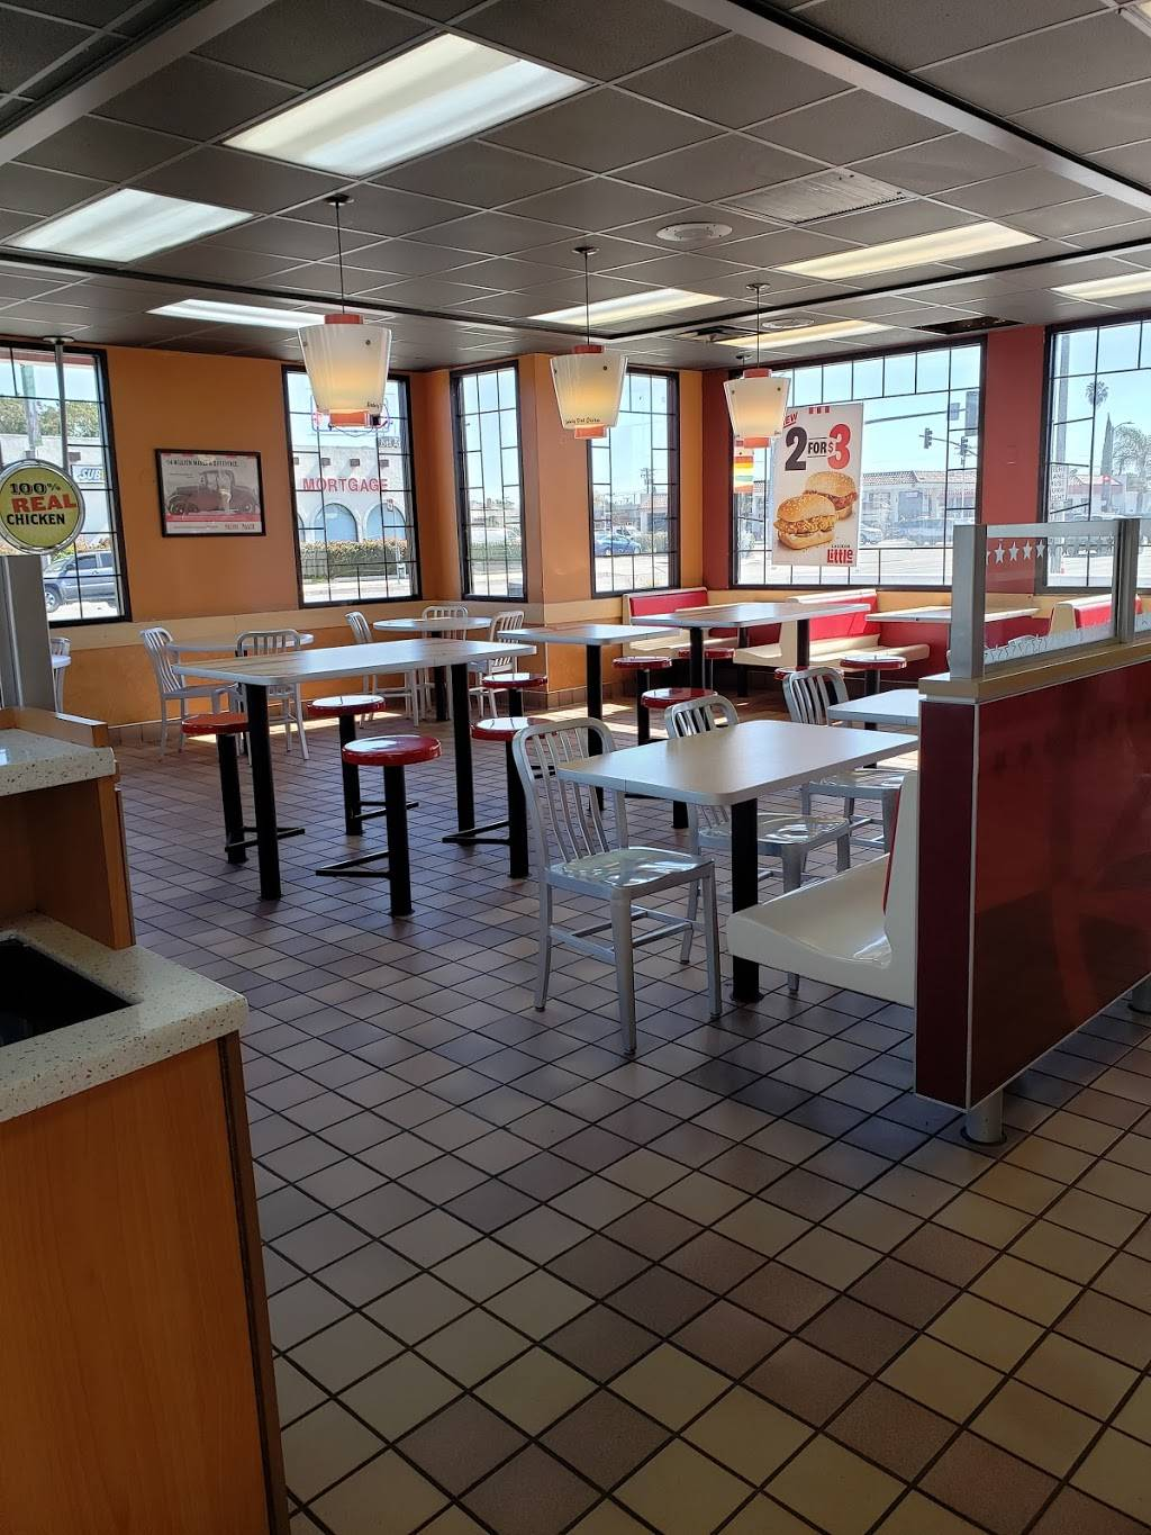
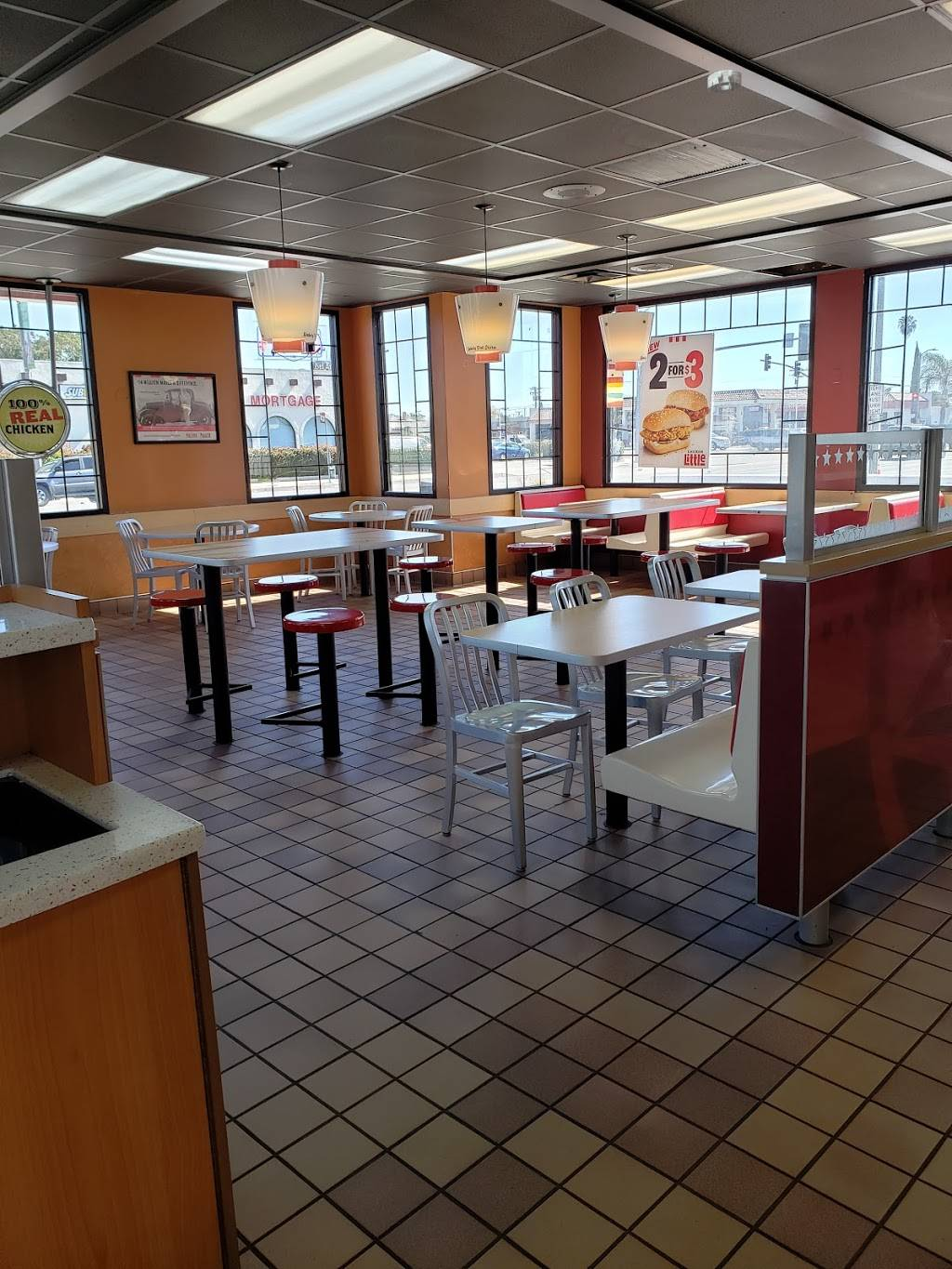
+ smoke detector (724, 81)
